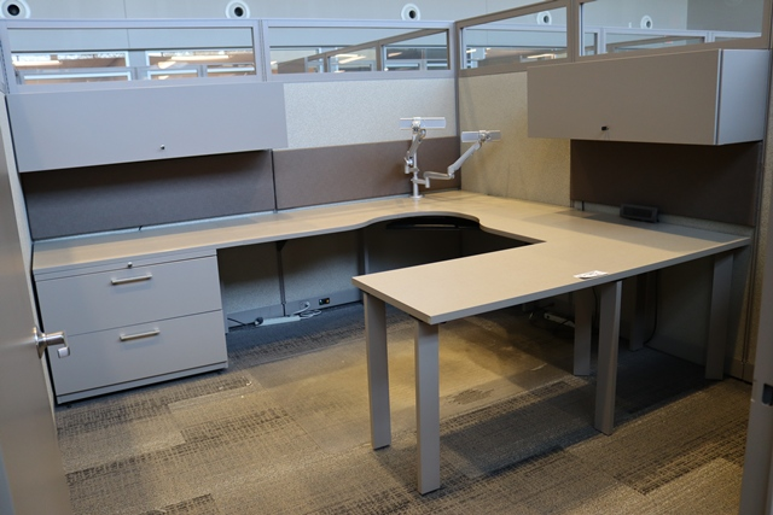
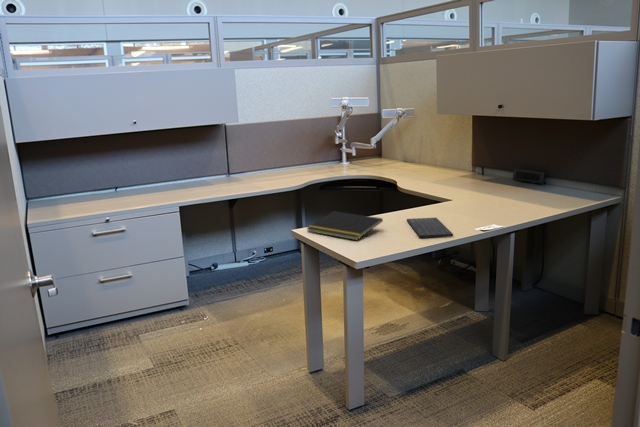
+ notepad (344, 224)
+ keyboard (428, 227)
